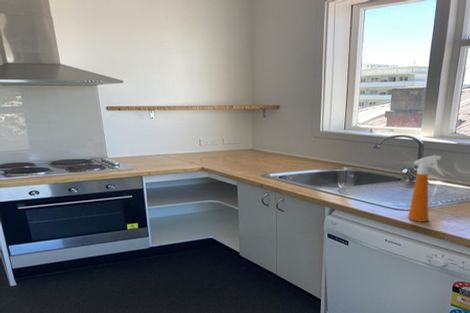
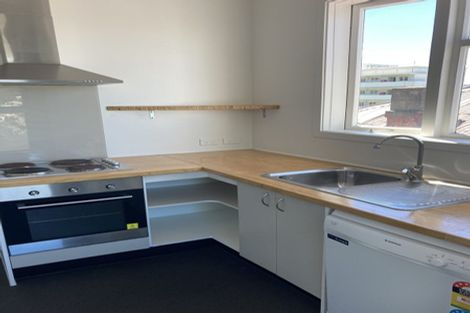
- spray bottle (426, 187)
